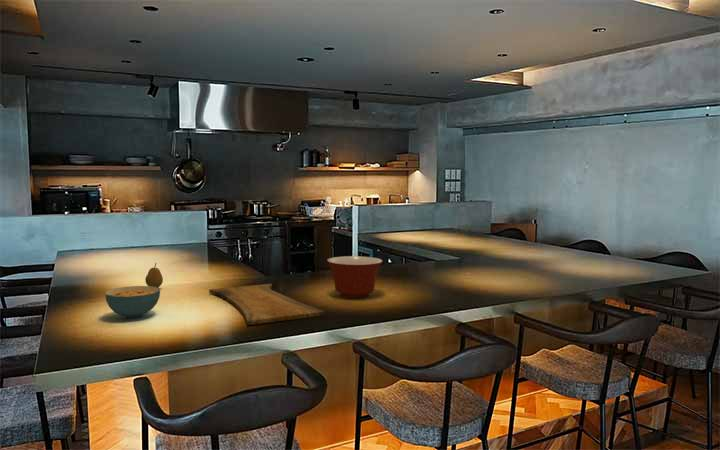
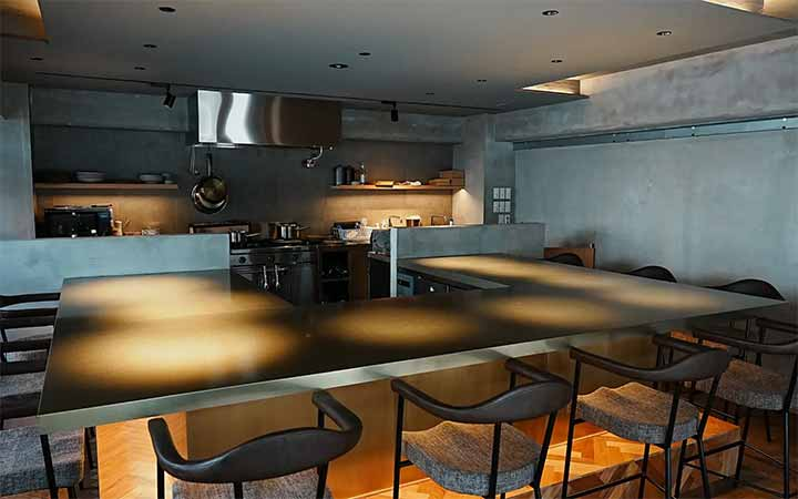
- cutting board (261, 301)
- cereal bowl (133, 303)
- fruit (154, 276)
- mixing bowl (354, 277)
